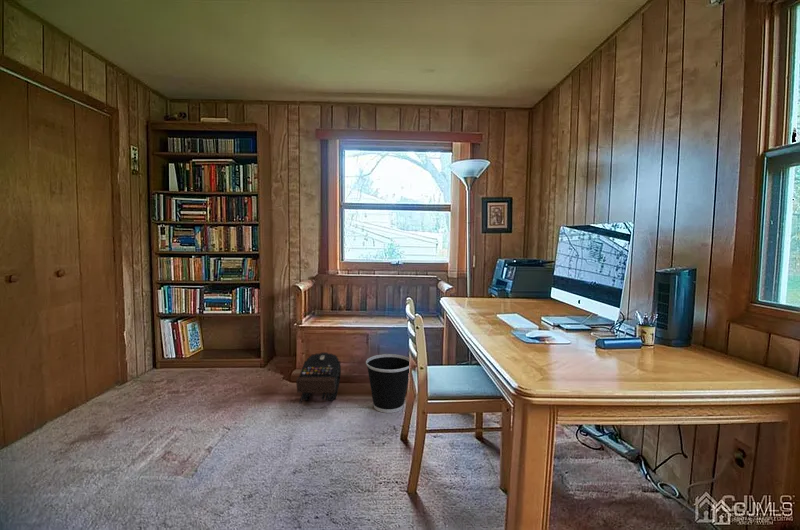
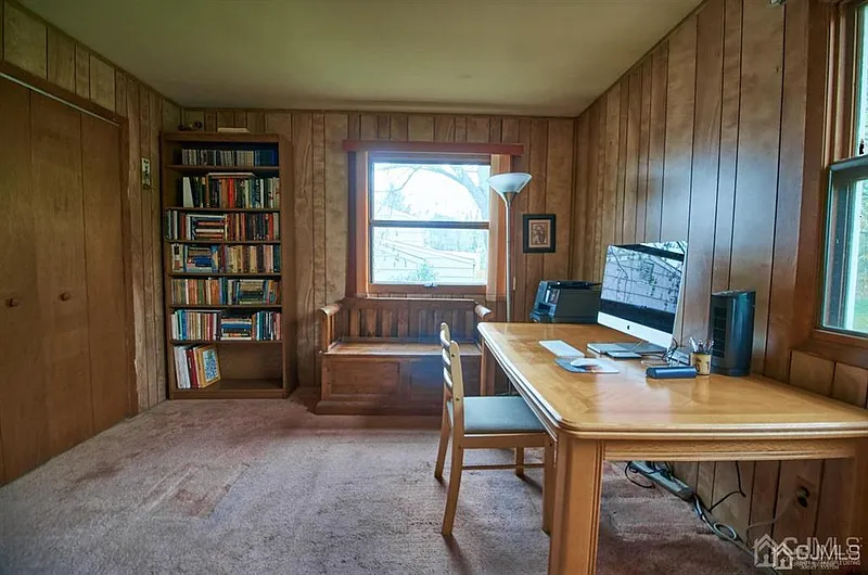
- wastebasket (388, 383)
- backpack (320, 378)
